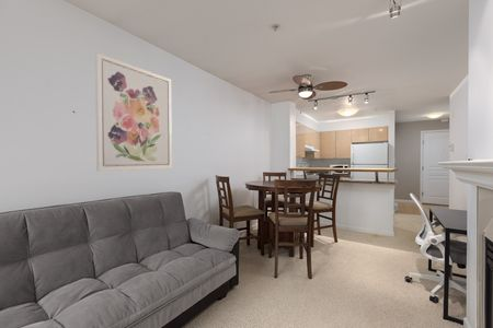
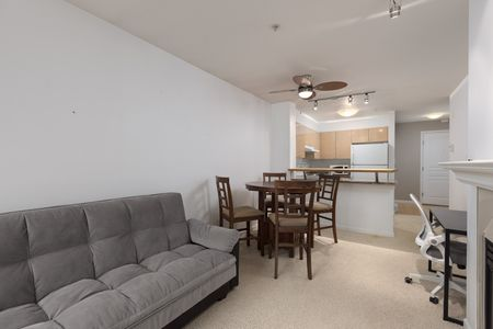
- wall art (138, 118)
